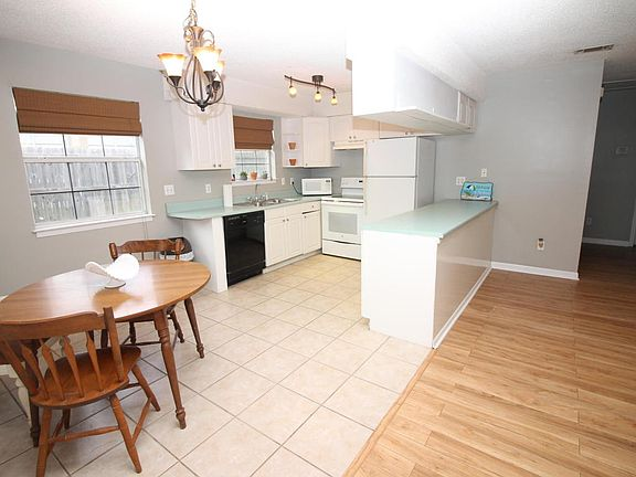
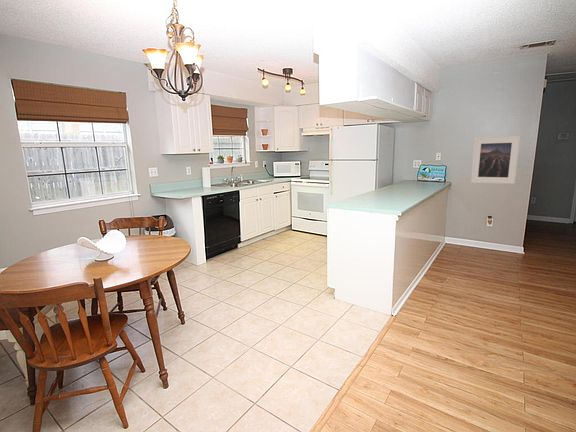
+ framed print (494, 160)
